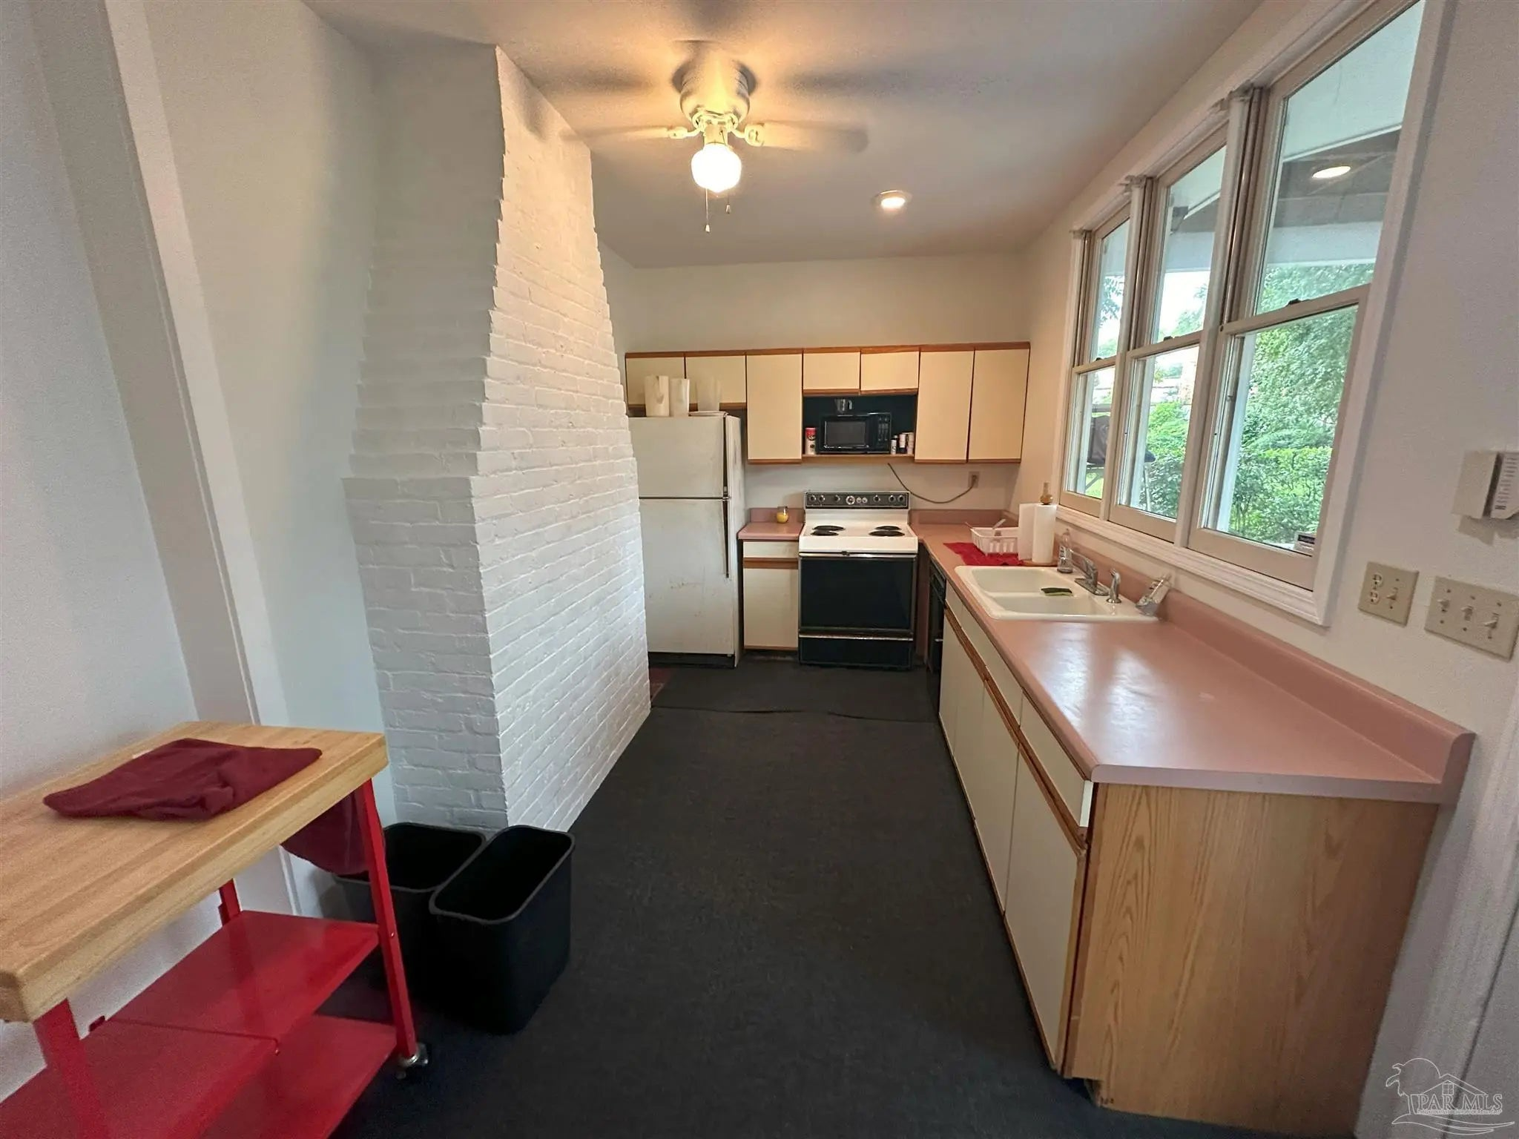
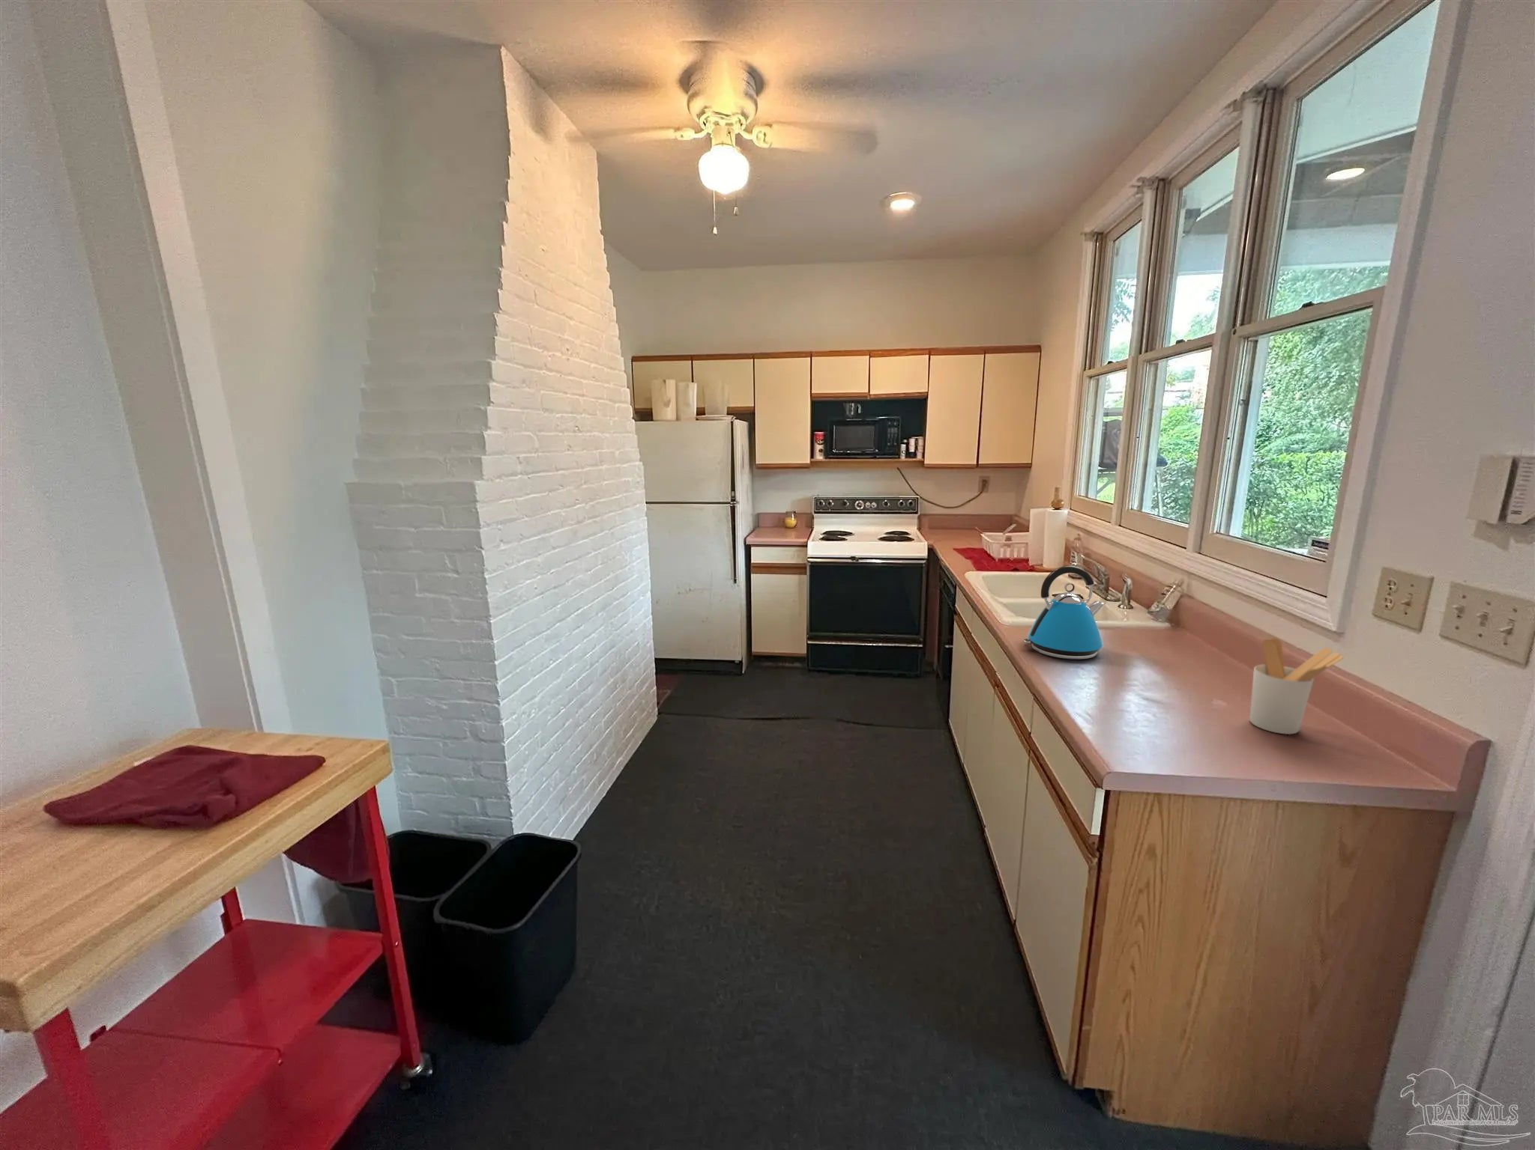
+ utensil holder (1293, 686)
+ kettle (1065, 608)
